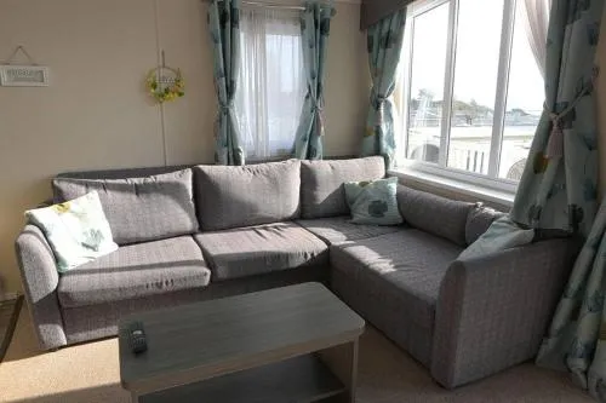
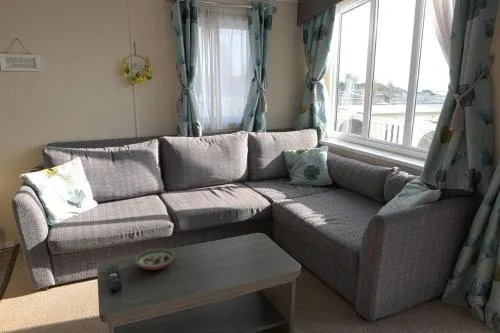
+ decorative bowl (155, 261)
